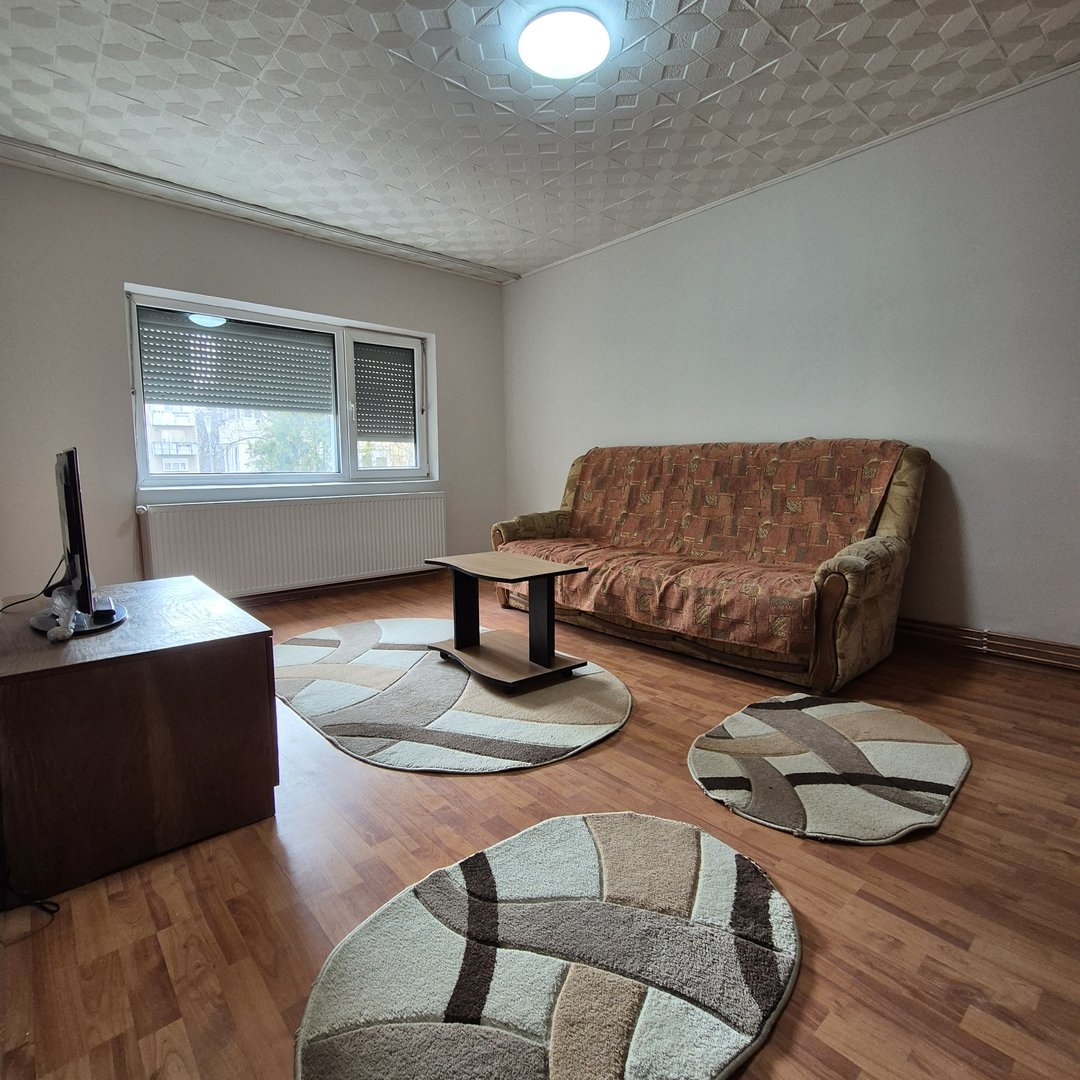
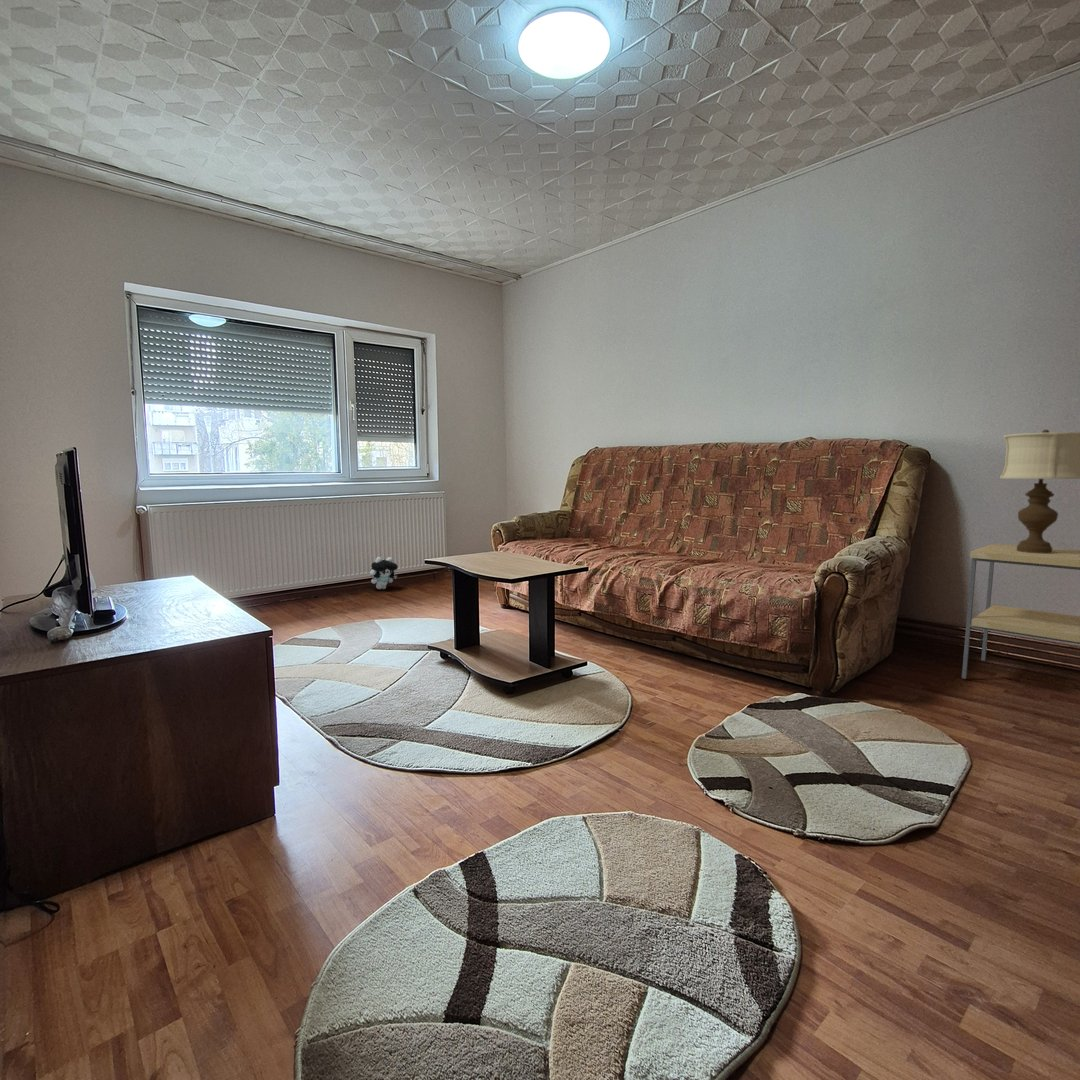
+ side table (1033, 616)
+ table lamp (1039, 490)
+ plush toy (383, 572)
